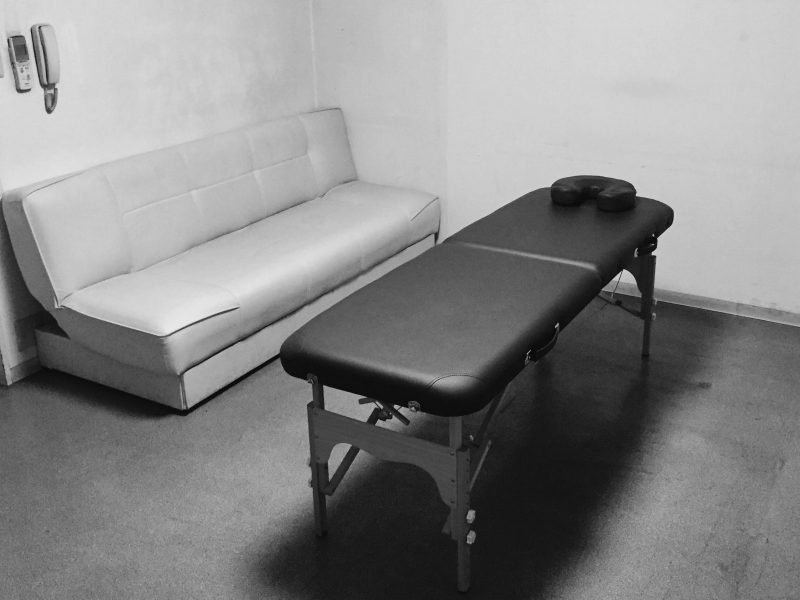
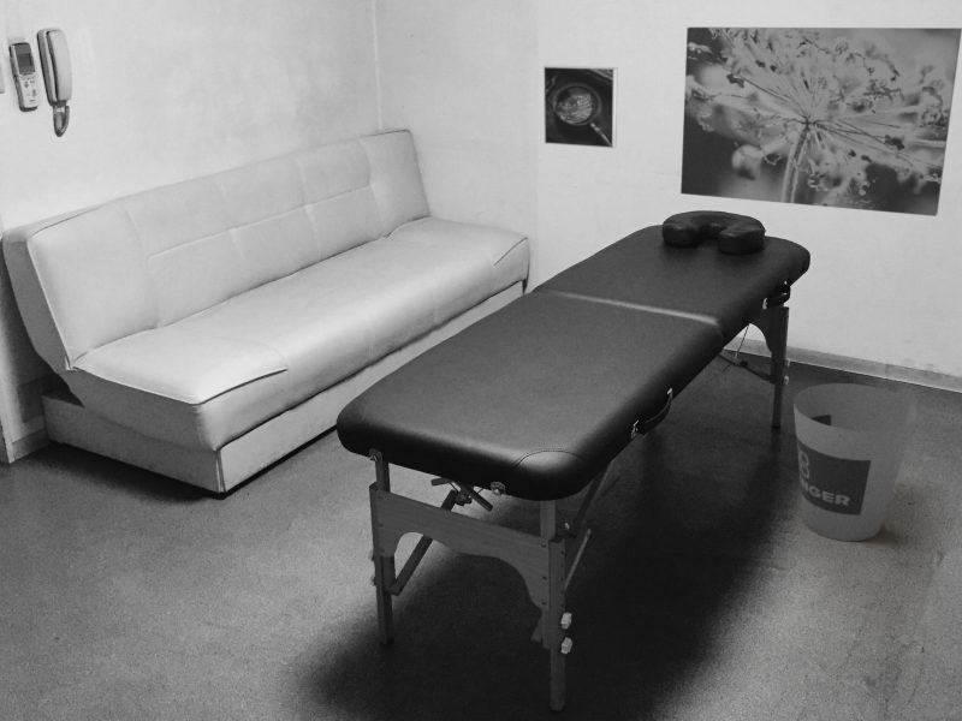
+ wall art (808, 118)
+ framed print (580, 106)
+ trash can (847, 465)
